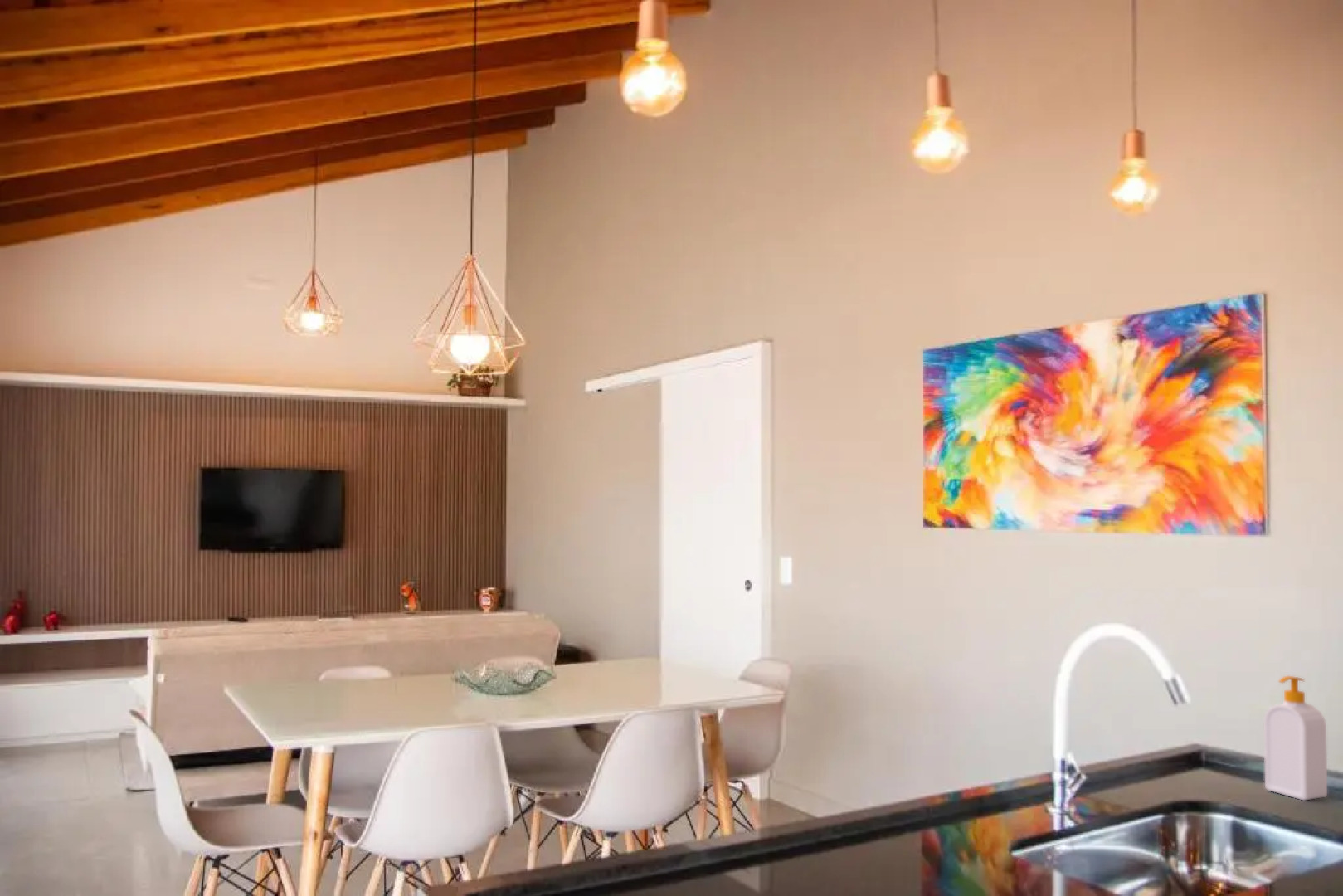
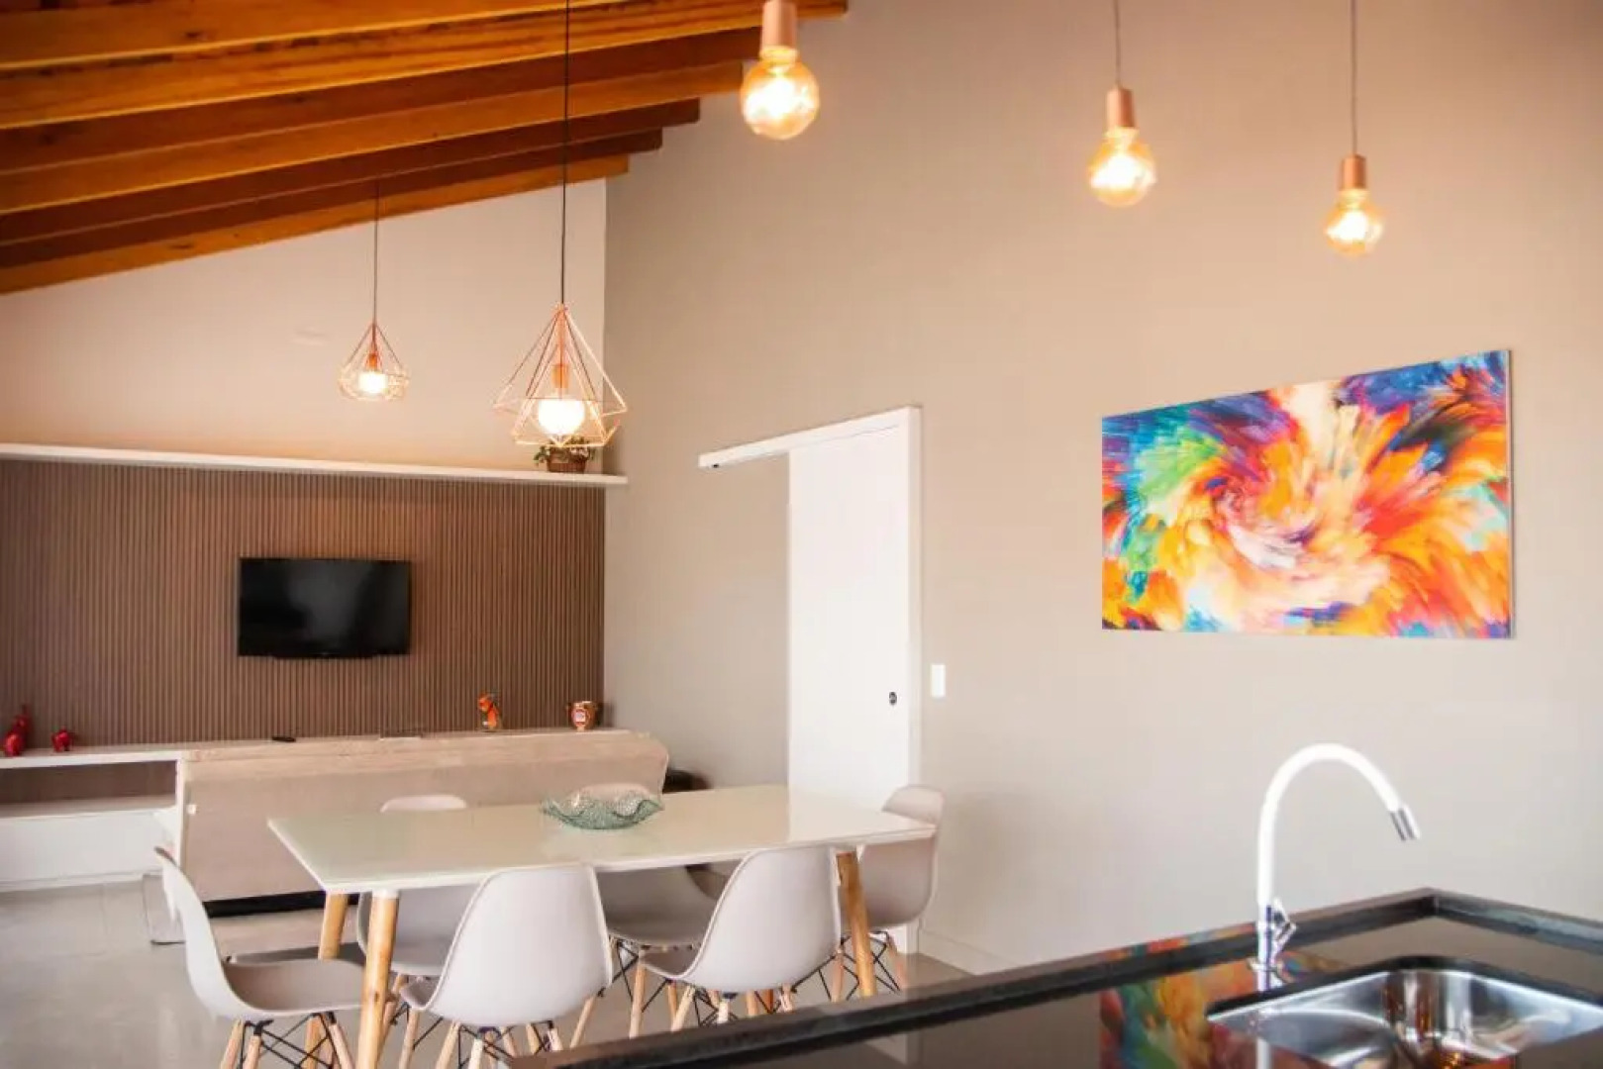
- soap bottle (1293, 735)
